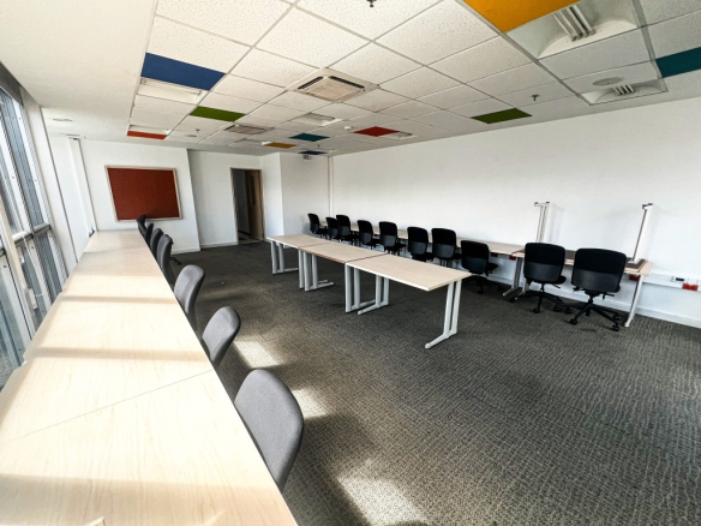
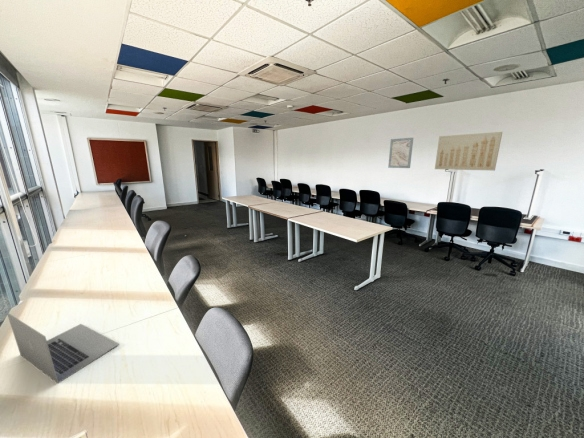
+ laptop (67, 330)
+ wall art (465, 152)
+ wall art (400, 153)
